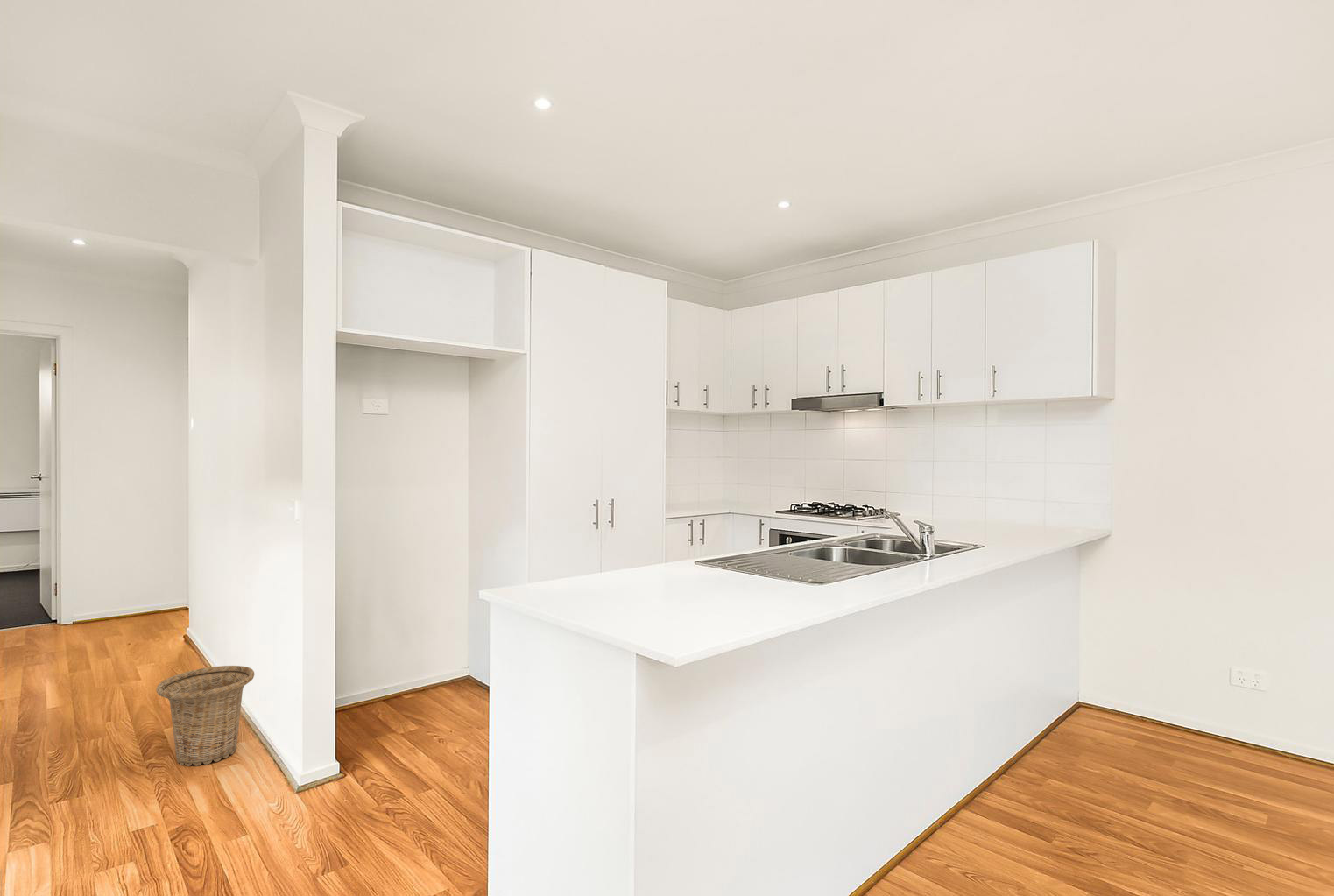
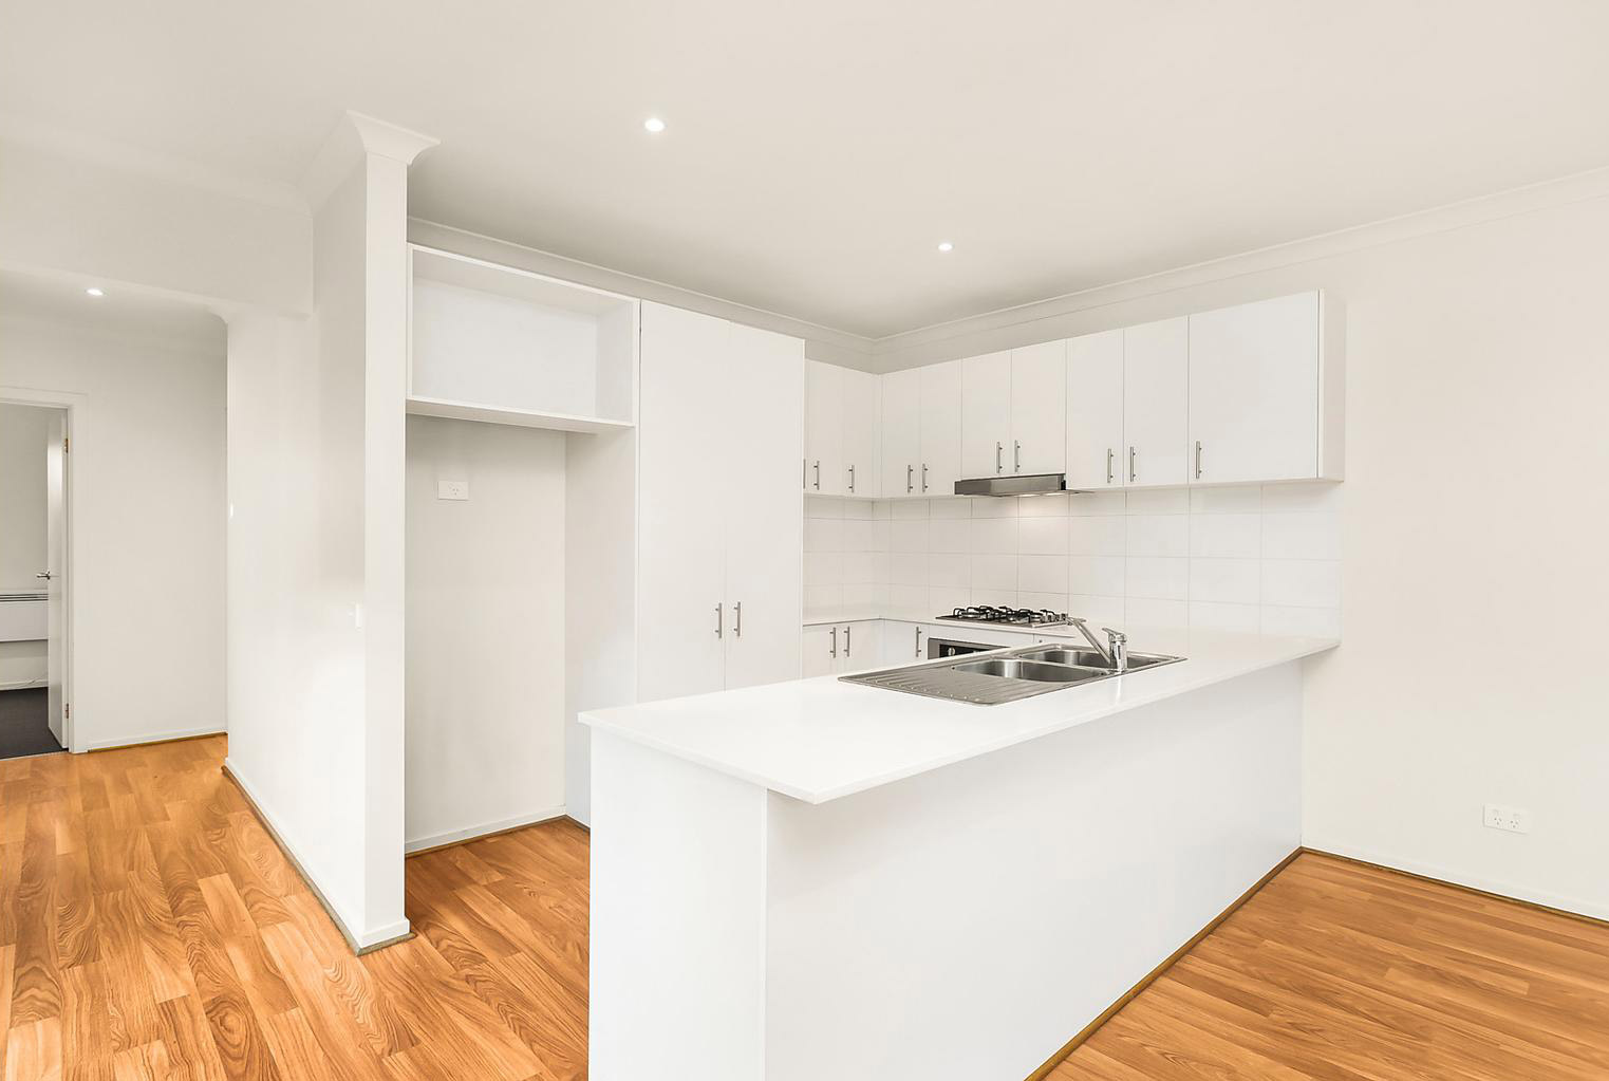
- basket (207, 716)
